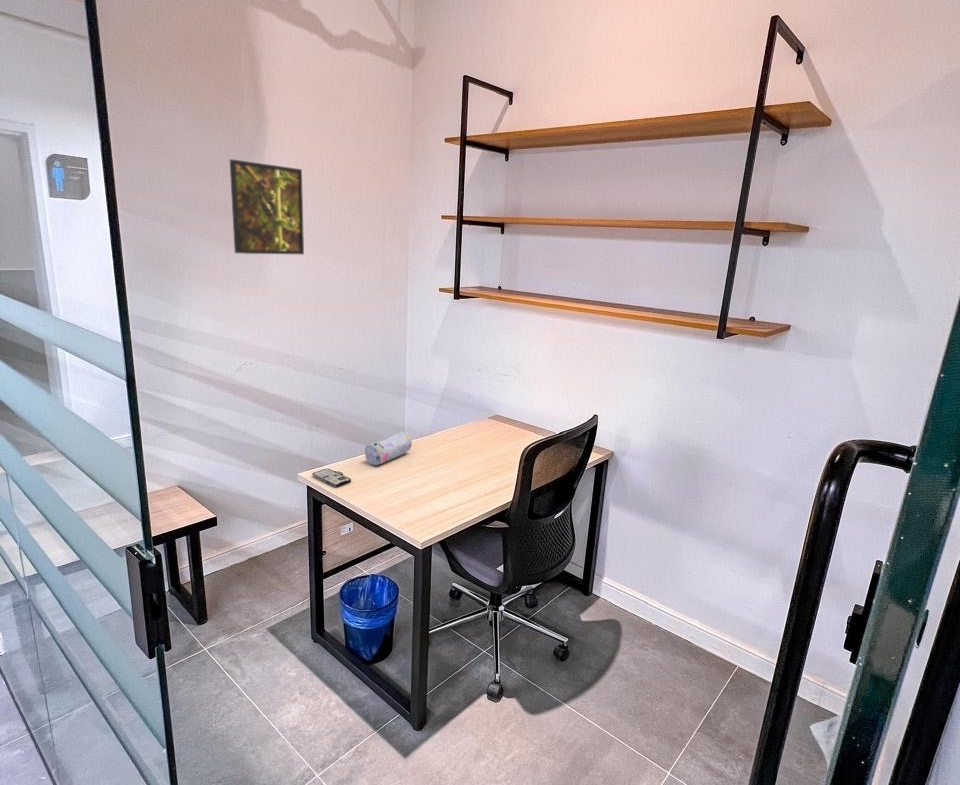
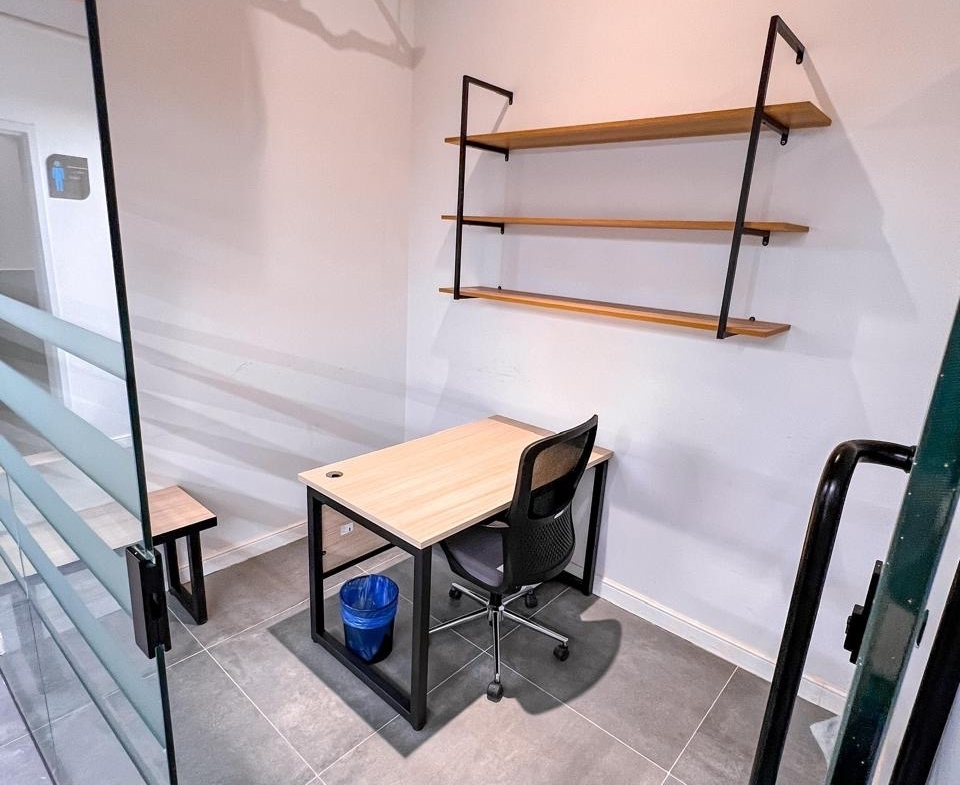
- phone case (331, 477)
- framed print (269, 210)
- pencil case (388, 447)
